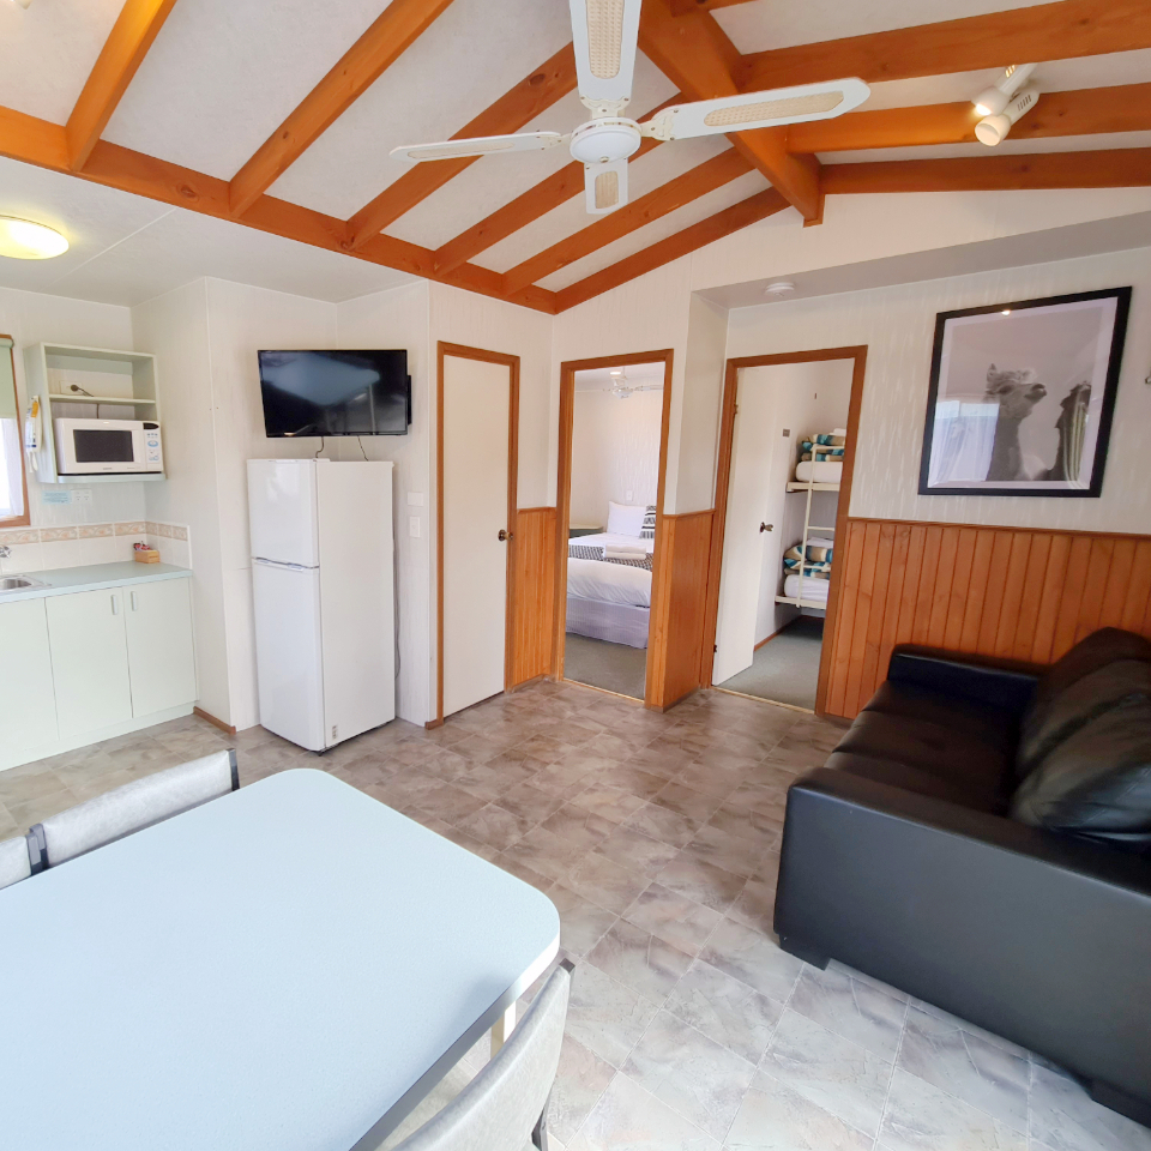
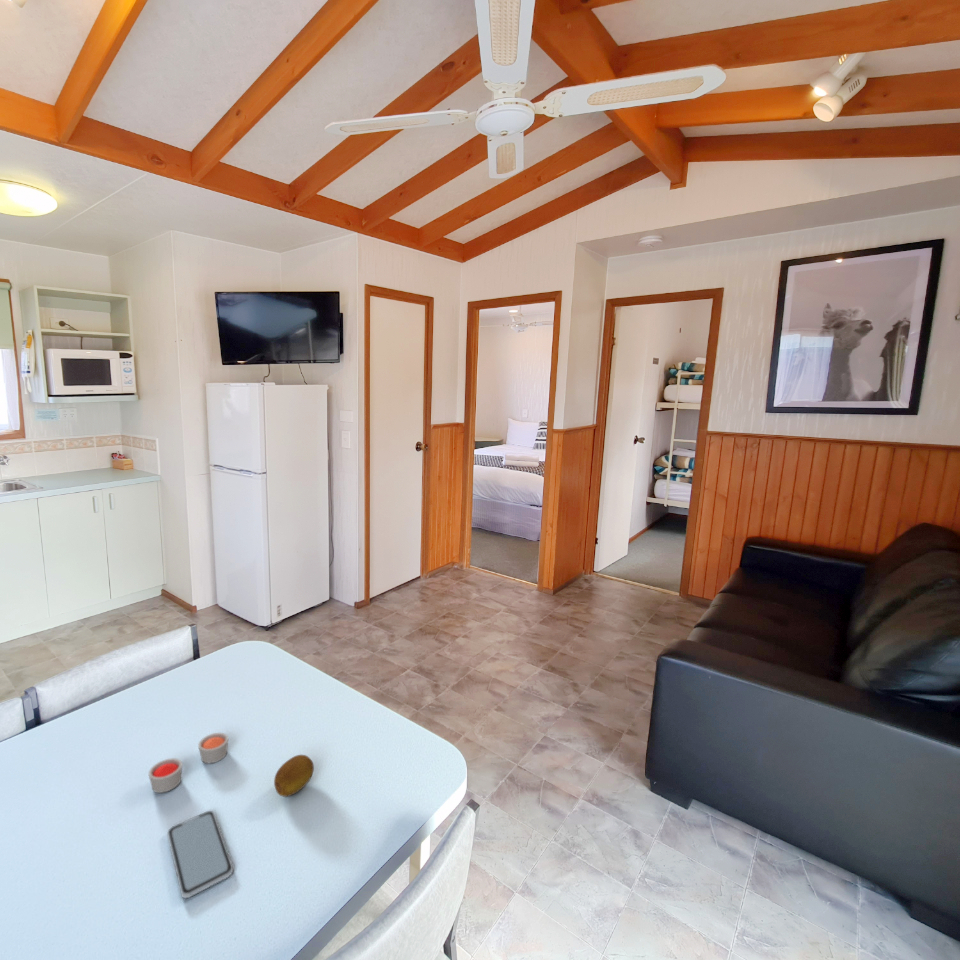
+ fruit (294, 774)
+ smartphone (199, 850)
+ candle (181, 762)
